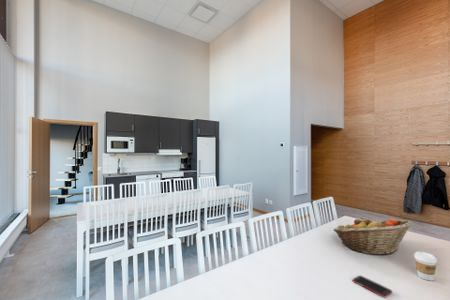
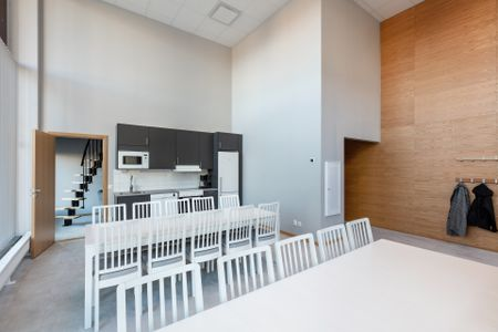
- cell phone (371, 285)
- coffee cup (425, 265)
- fruit basket (371, 231)
